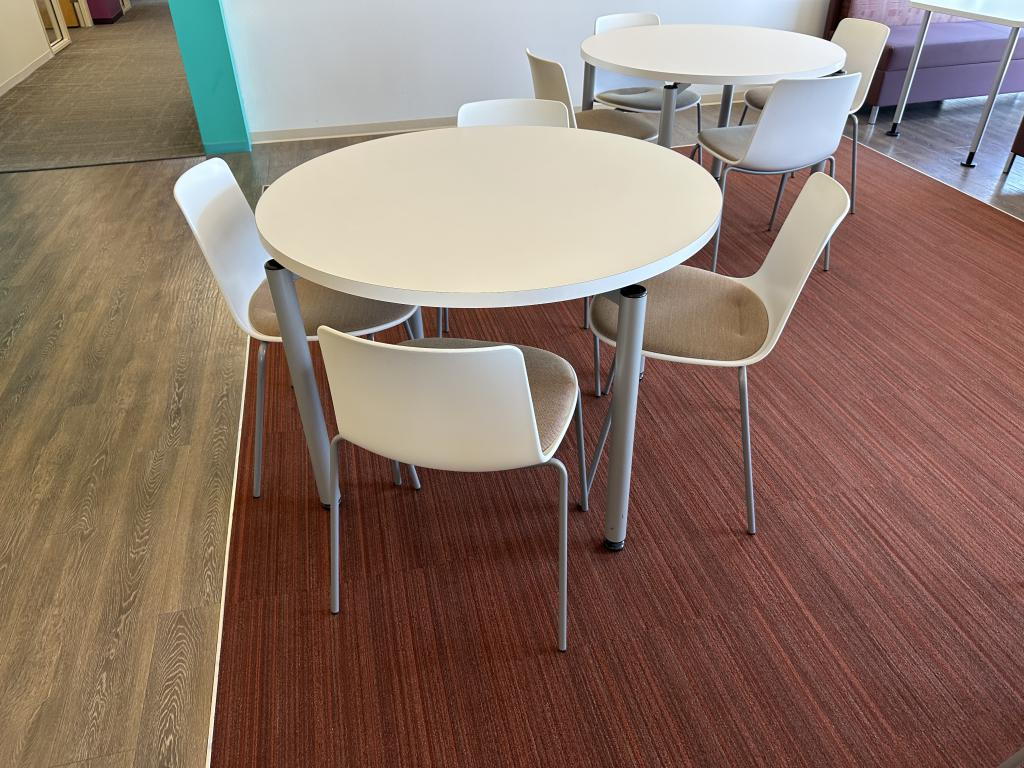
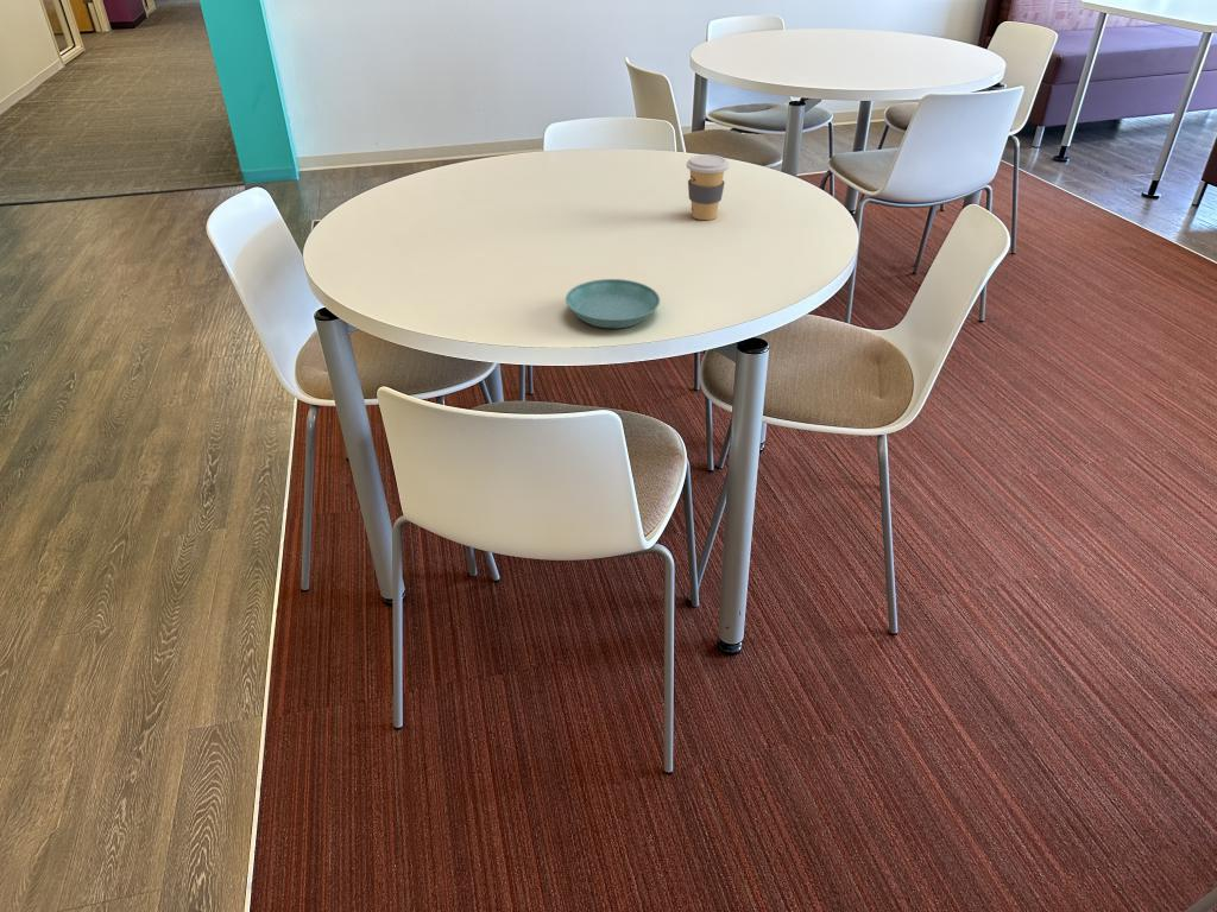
+ saucer (612, 305)
+ coffee cup (706, 188)
